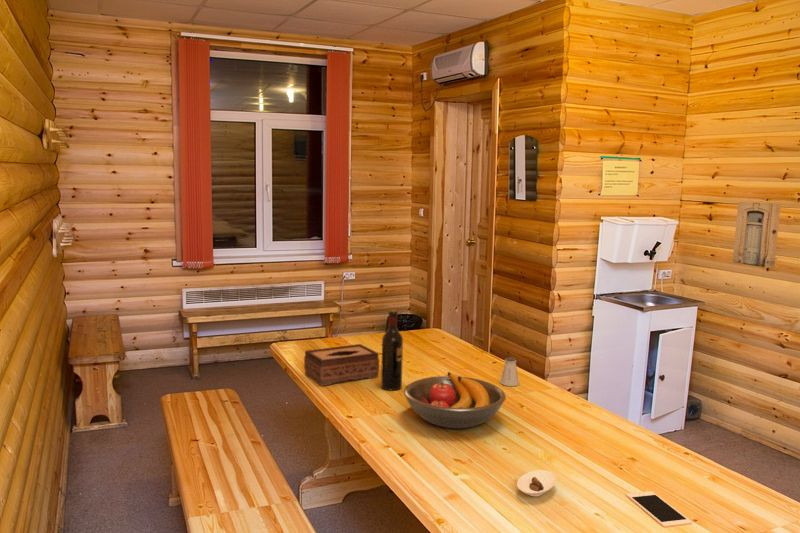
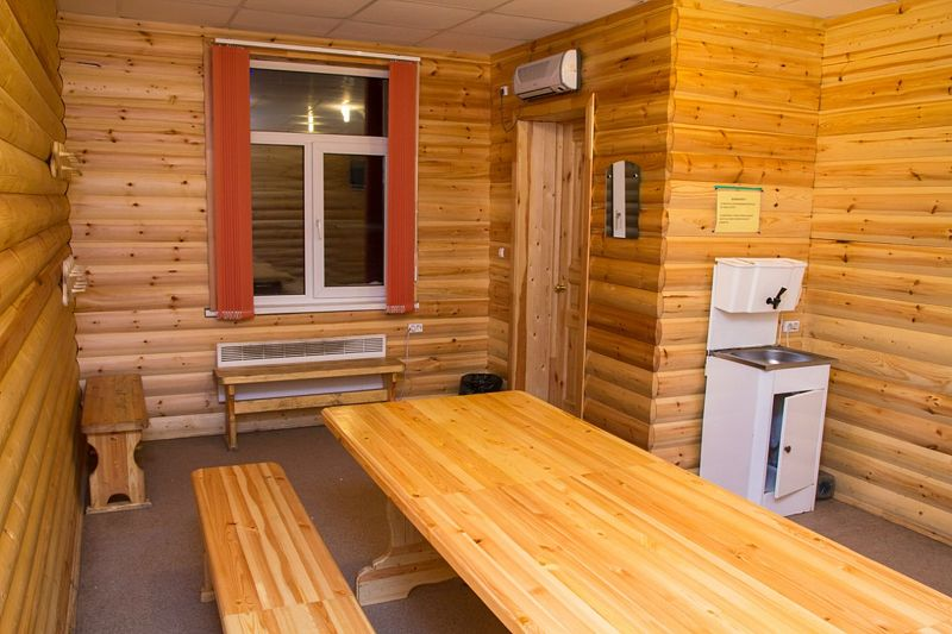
- saltshaker (510, 370)
- cell phone (657, 508)
- wall art (755, 234)
- saucer (536, 484)
- fruit bowl (454, 401)
- tissue box (341, 364)
- wine bottle (392, 349)
